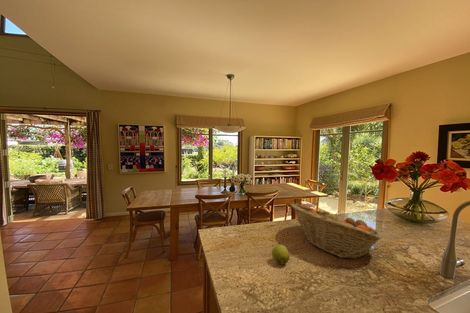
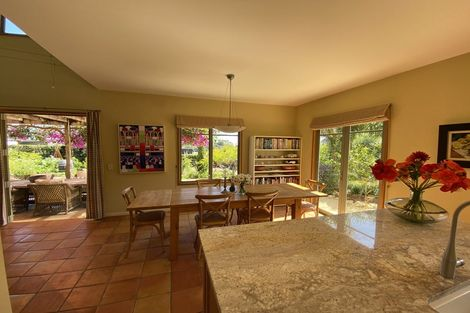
- fruit basket (331, 225)
- apple (280, 254)
